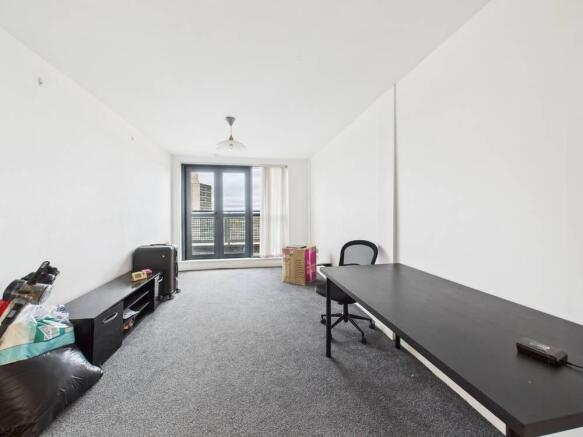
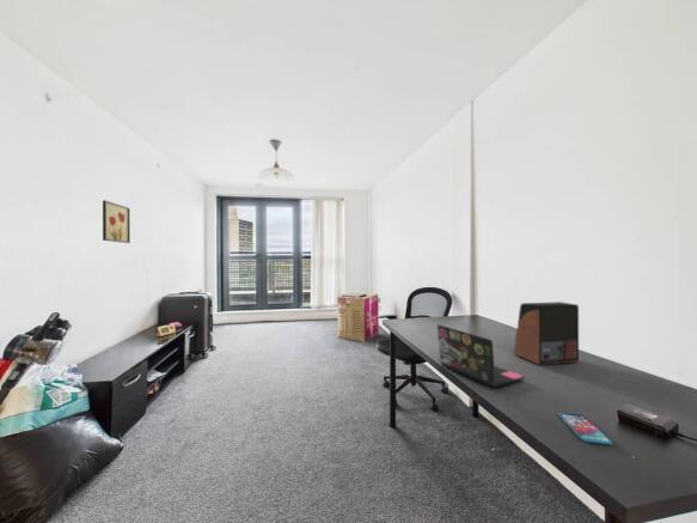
+ wall art (116, 223)
+ laptop (478, 351)
+ smartphone (582, 426)
+ speaker (545, 330)
